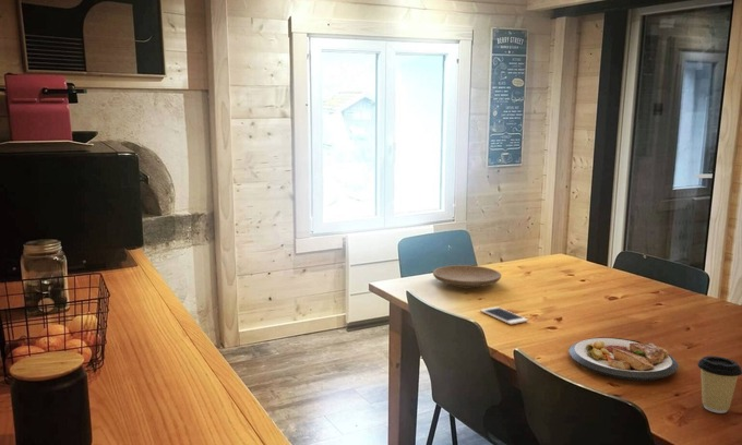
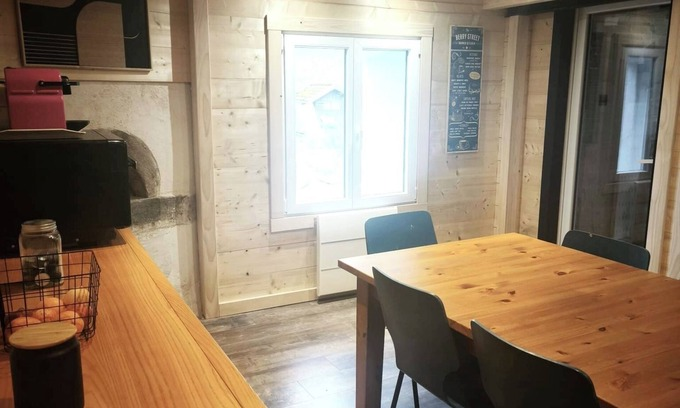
- plate (622, 353)
- coffee cup (717, 384)
- cell phone (503, 315)
- plate (466, 278)
